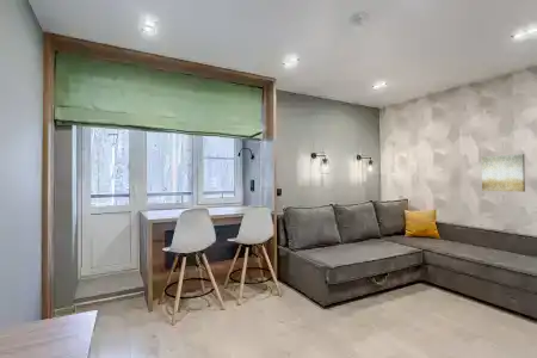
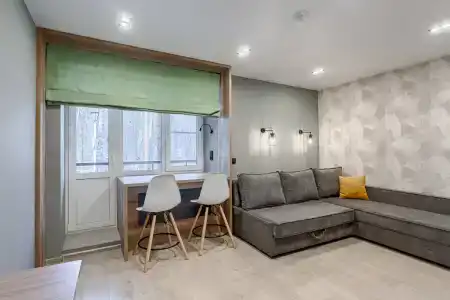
- wall art (501, 173)
